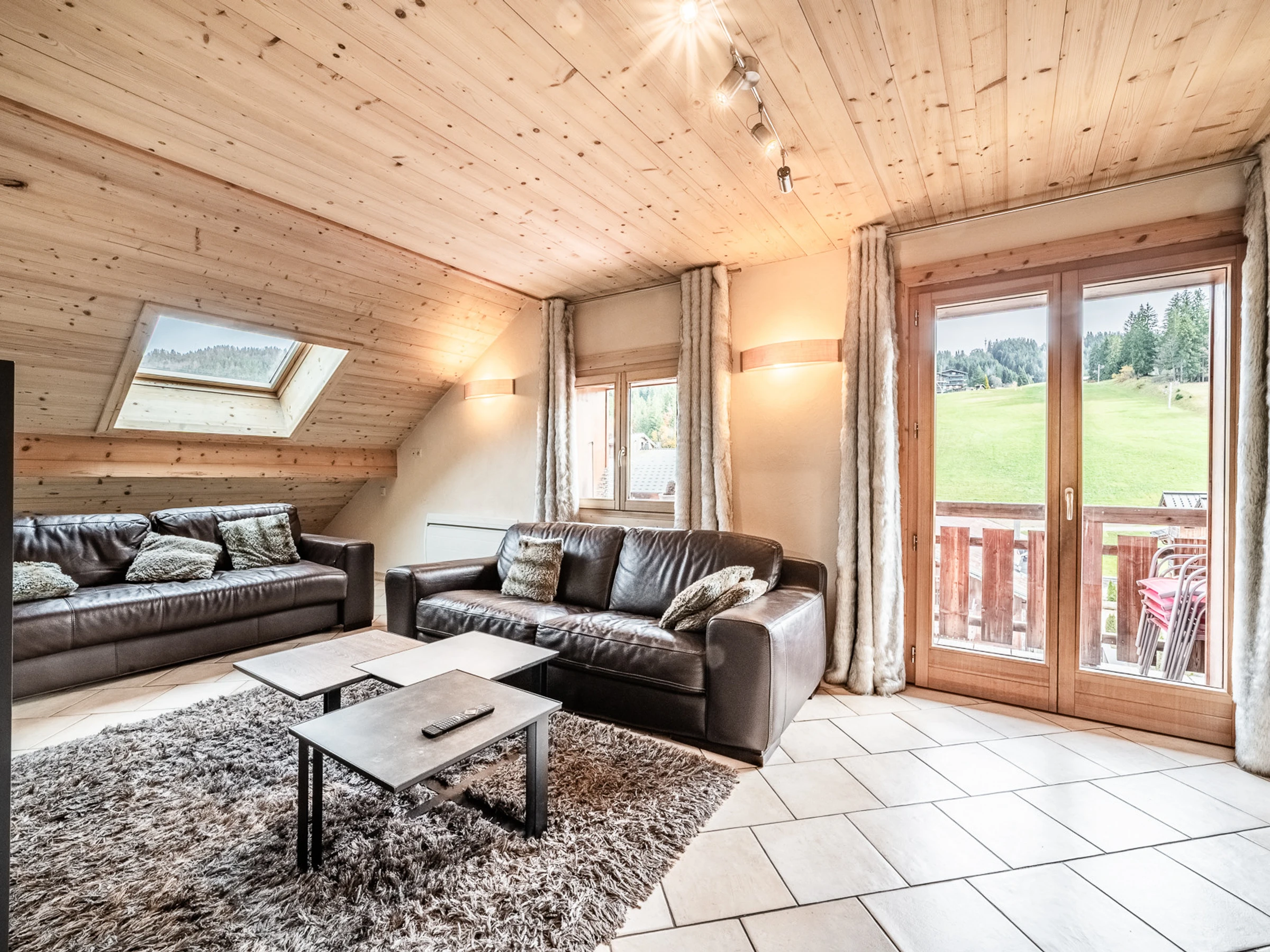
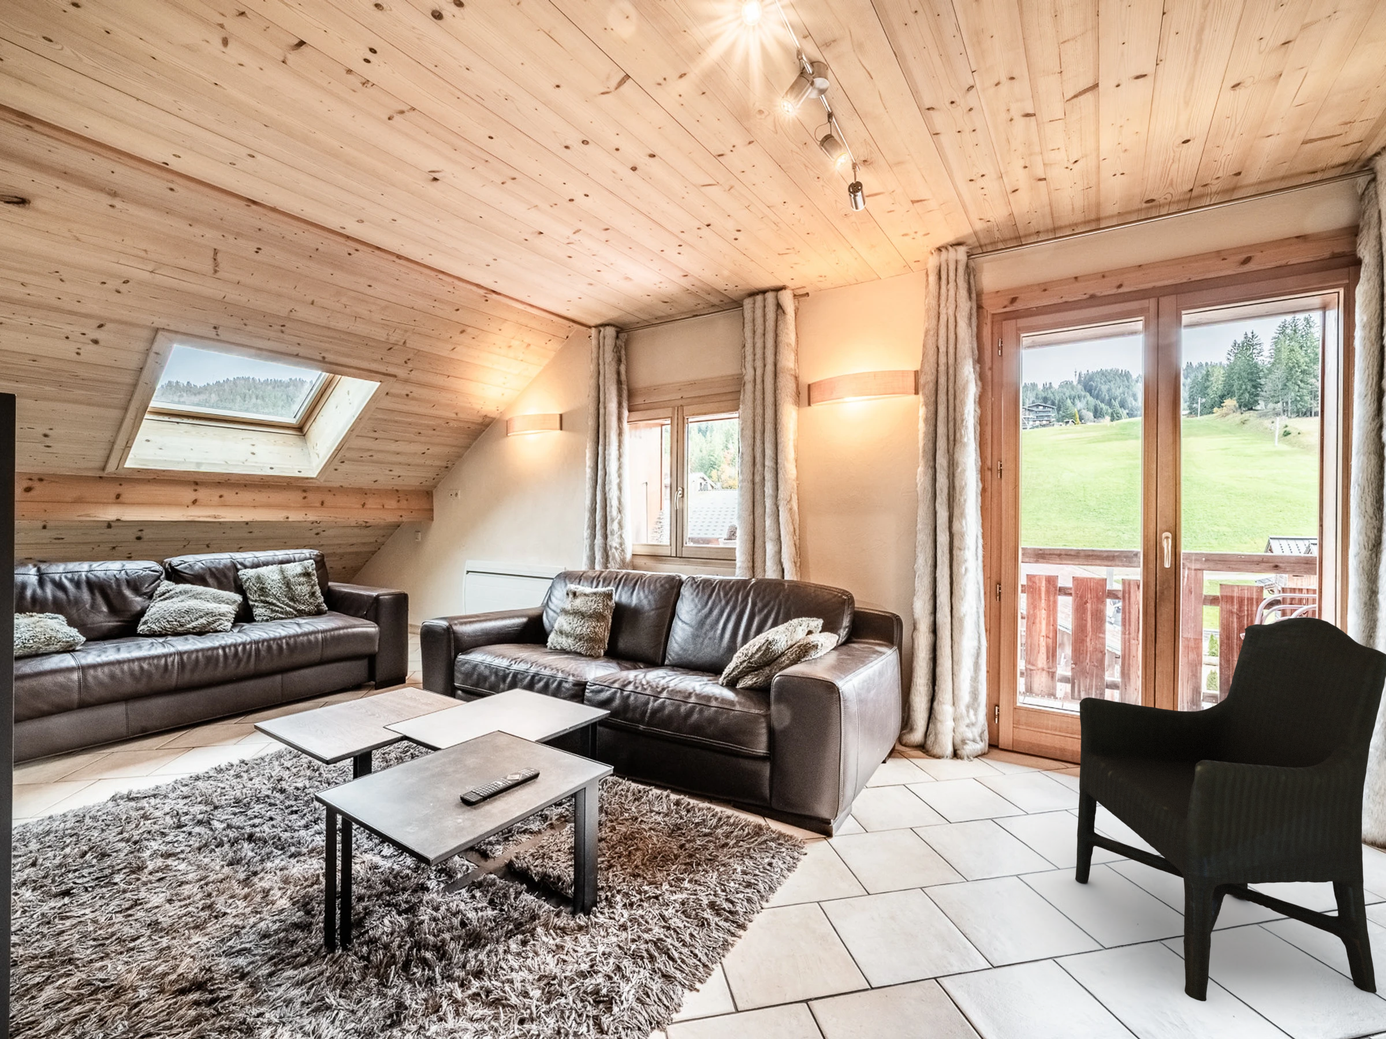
+ chair (1222, 777)
